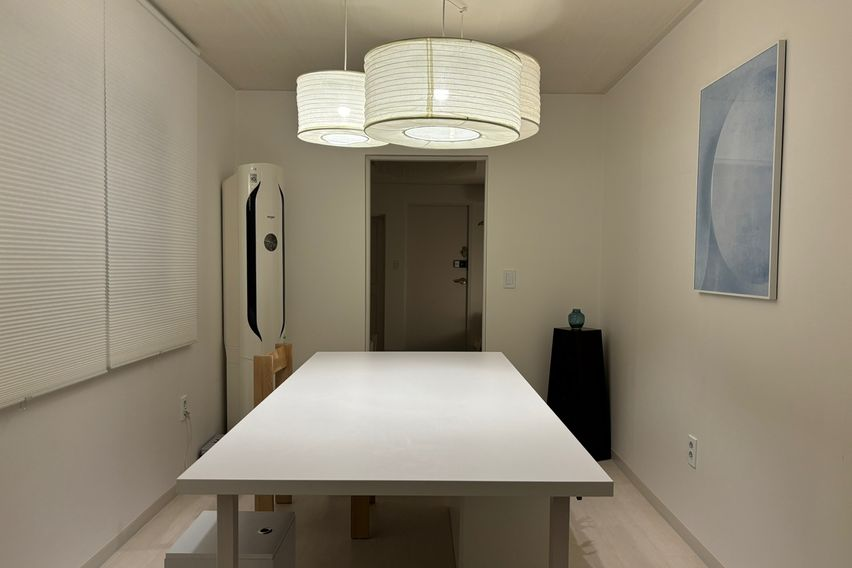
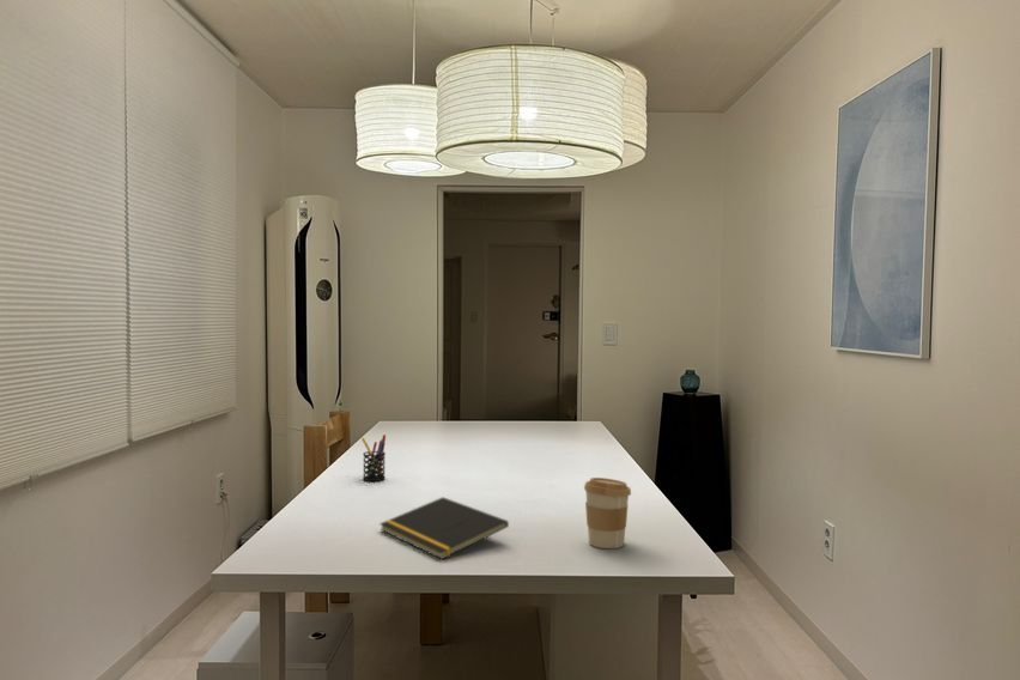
+ pen holder (376, 456)
+ notepad (442, 524)
+ coffee cup (607, 510)
